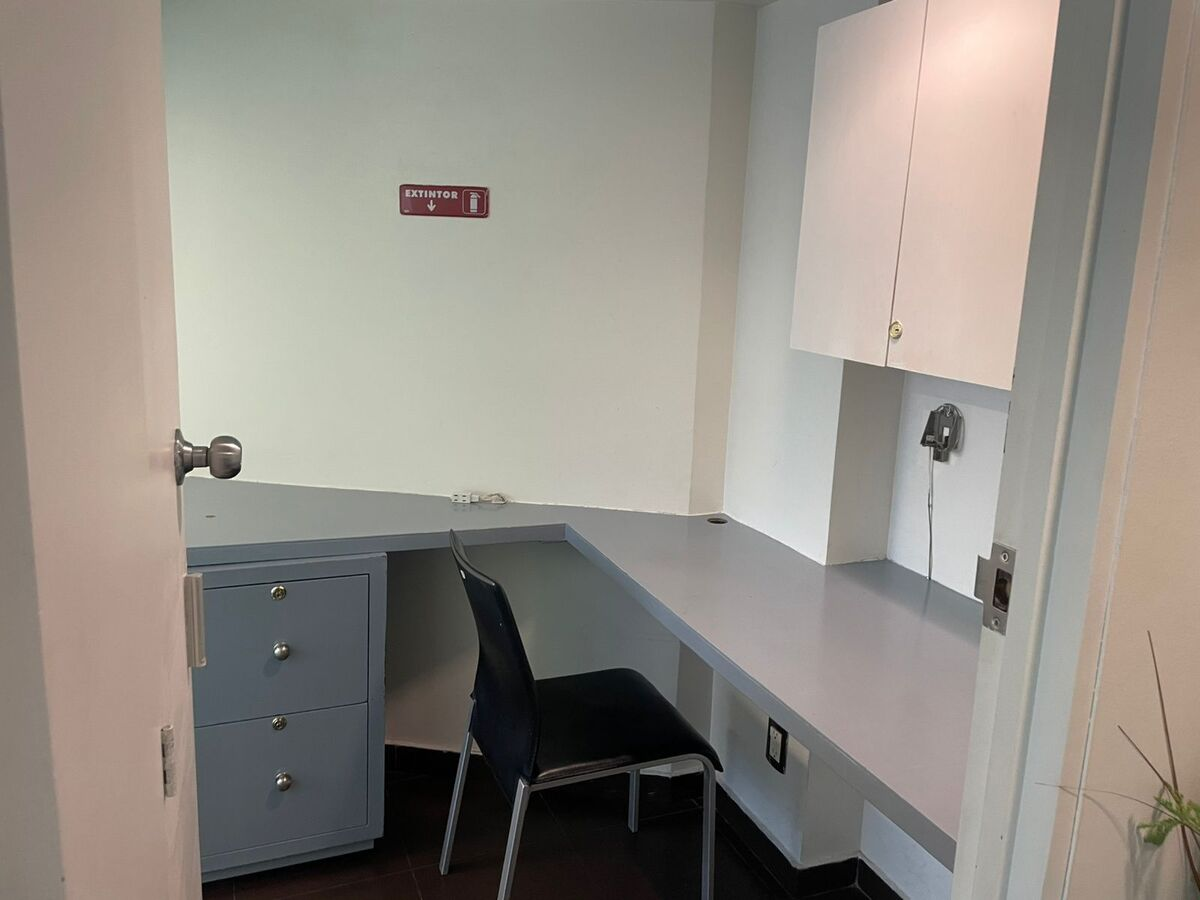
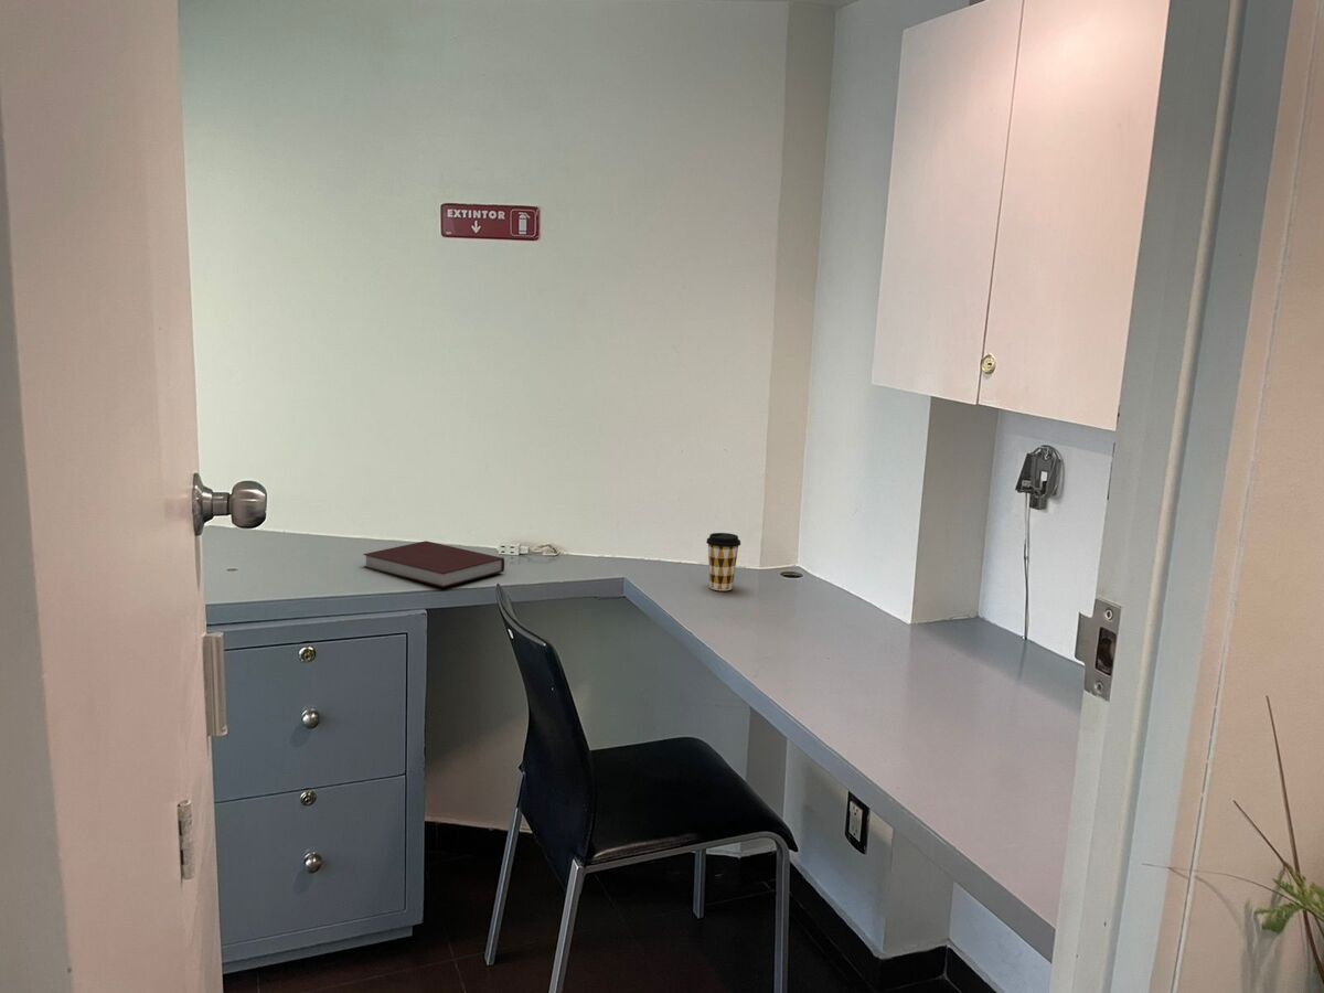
+ notebook (434, 563)
+ coffee cup (722, 562)
